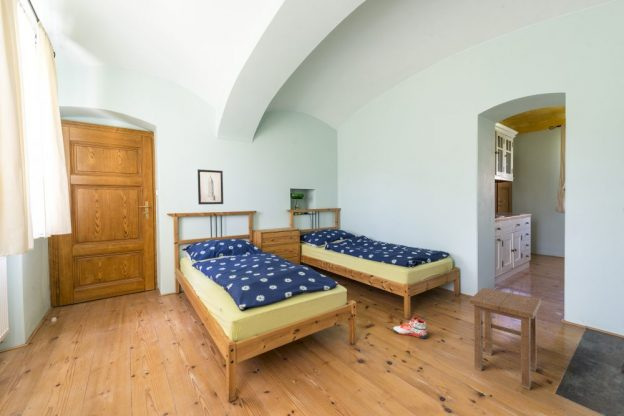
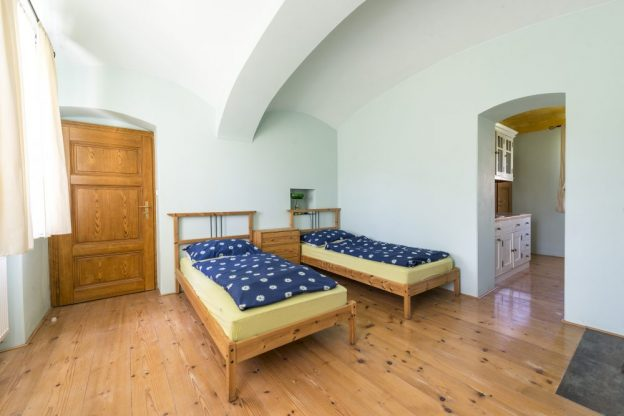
- stool (505, 331)
- wall art (210, 187)
- sneaker (409, 325)
